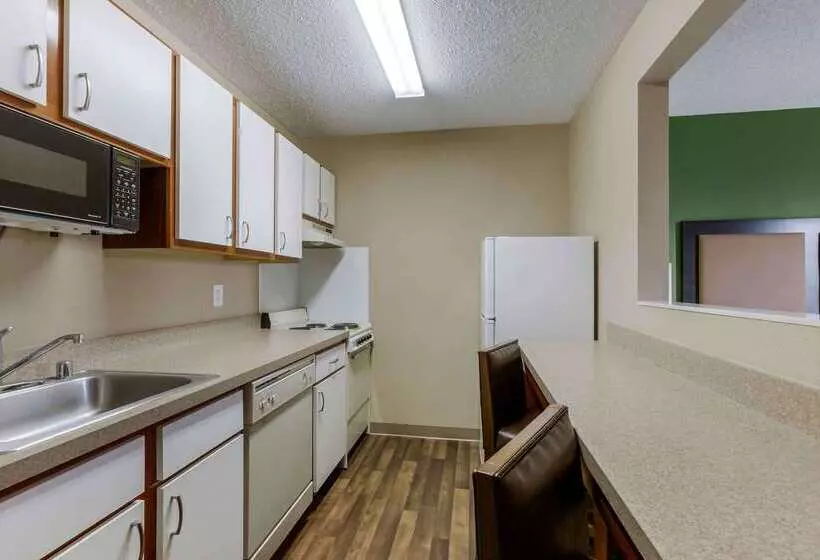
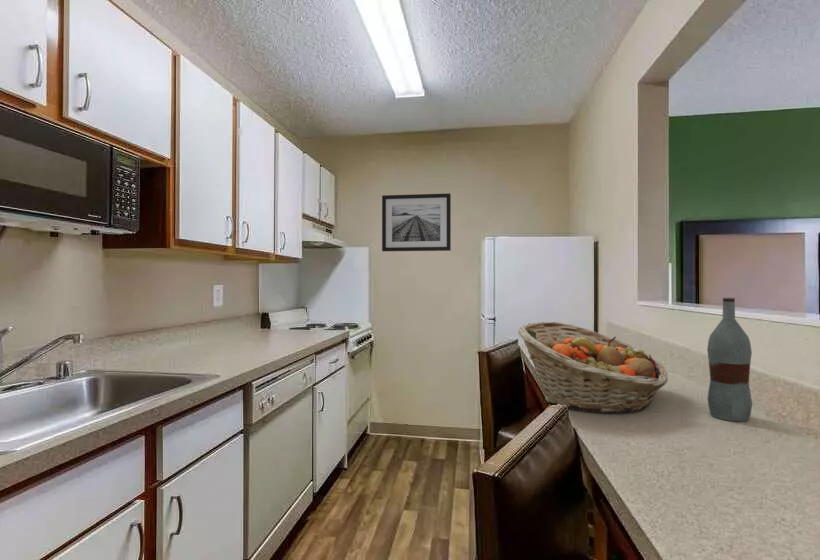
+ fruit basket (590, 361)
+ bottle (729, 357)
+ wall art (416, 222)
